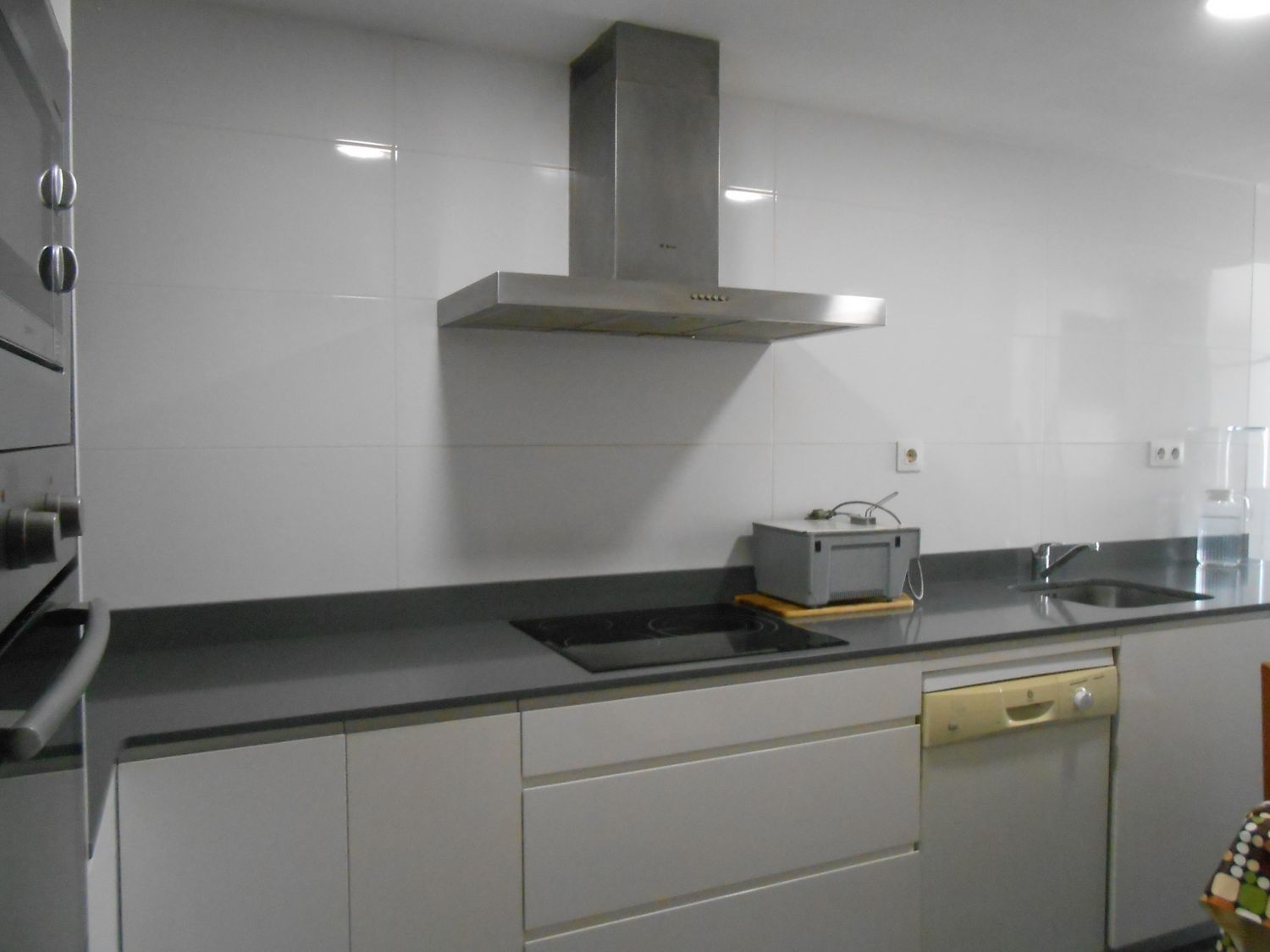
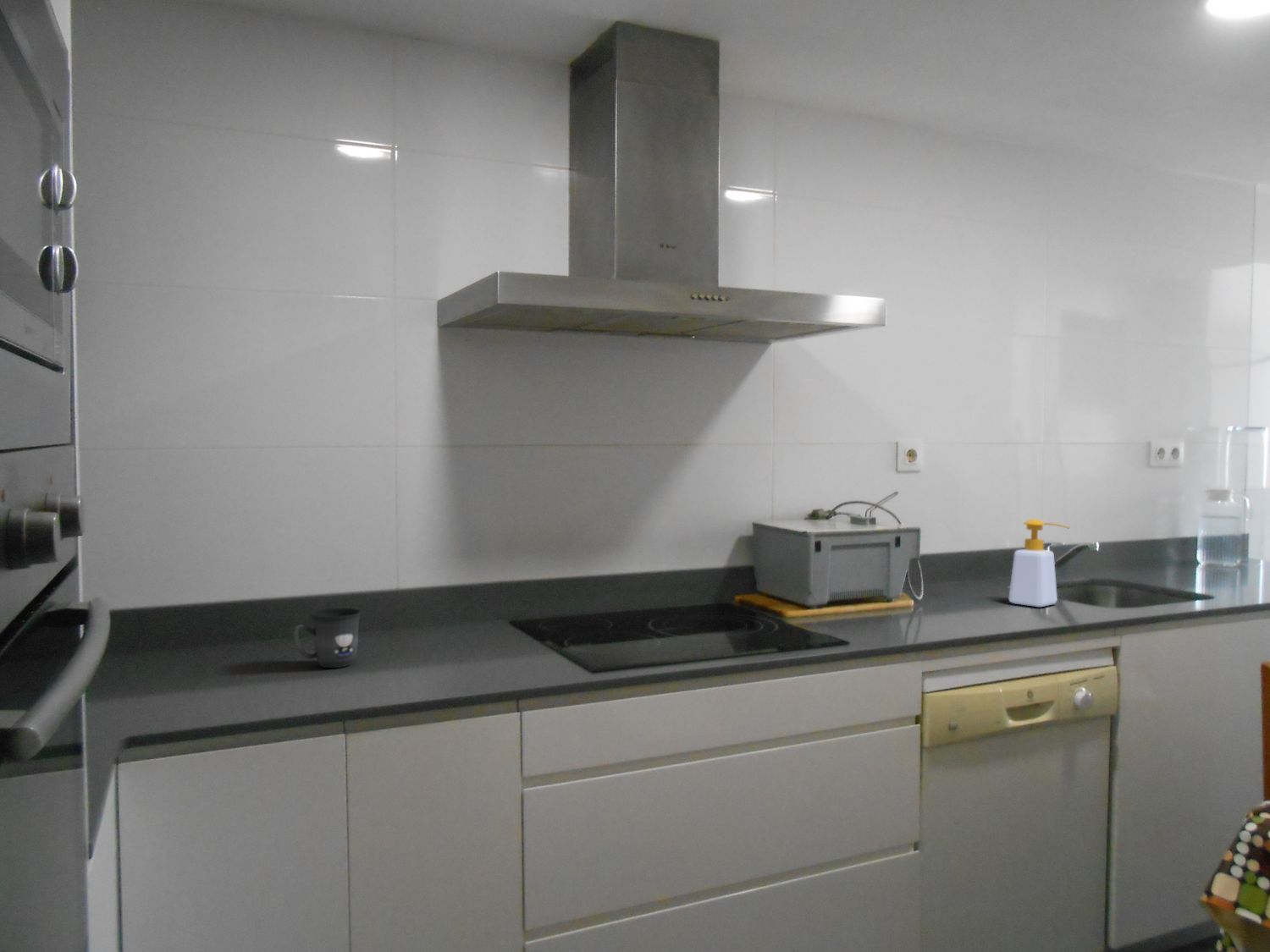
+ soap bottle (1041, 562)
+ mug (327, 639)
